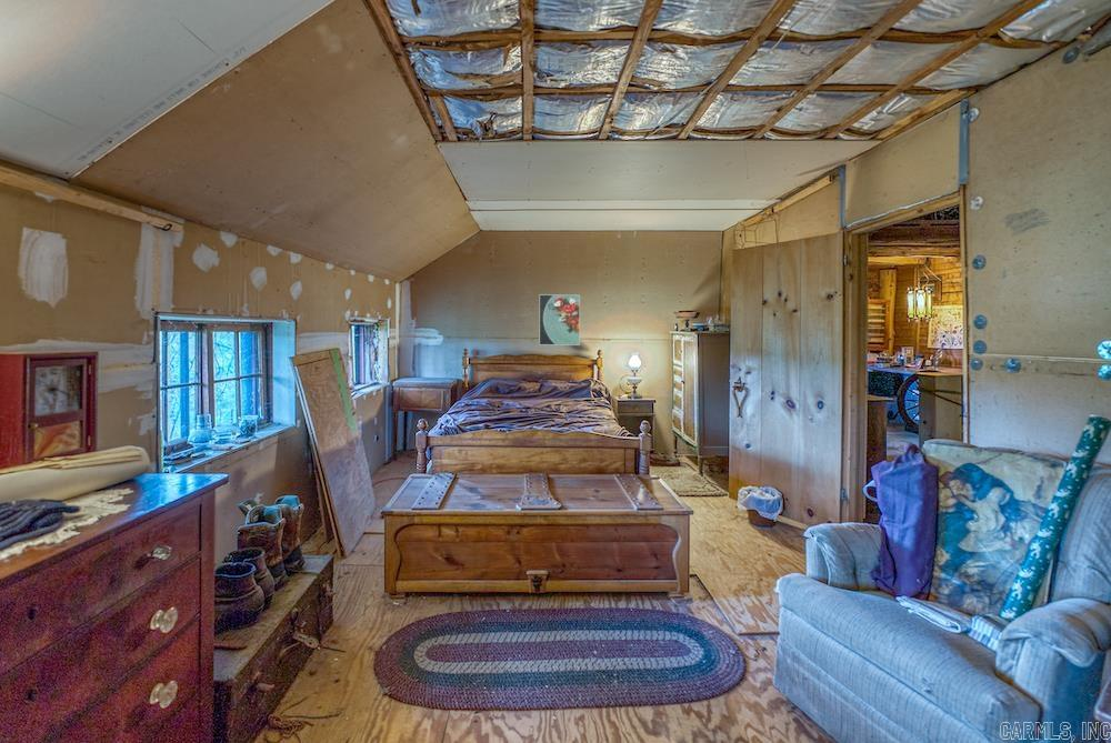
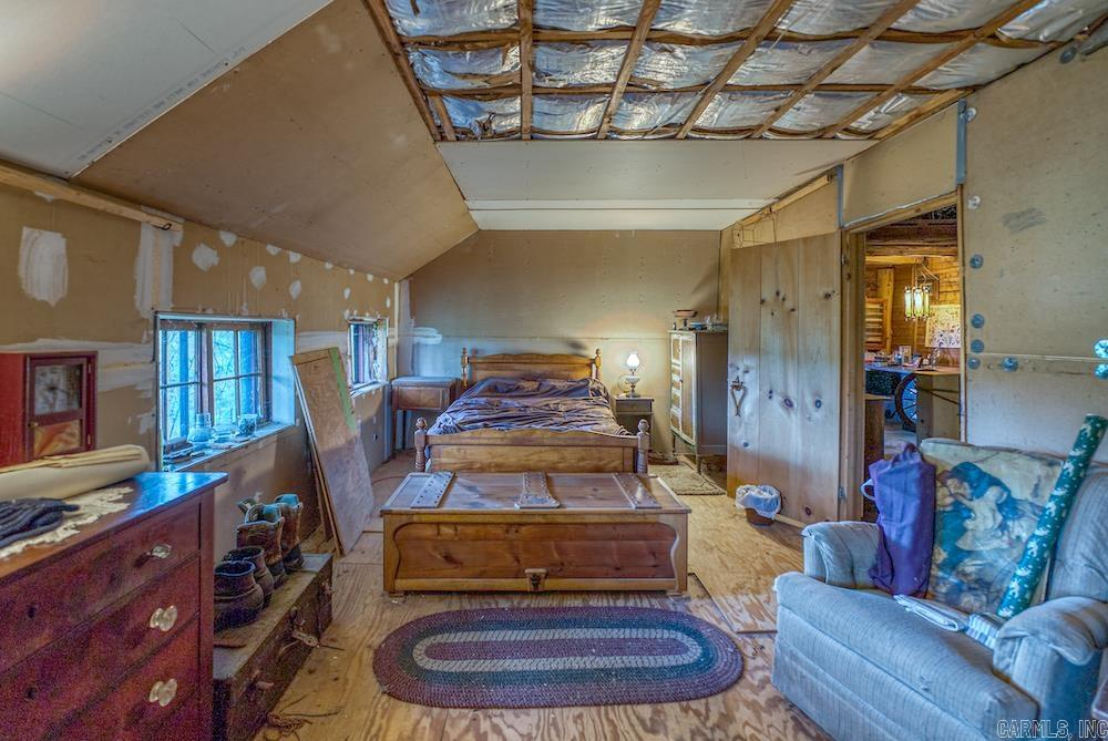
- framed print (559, 320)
